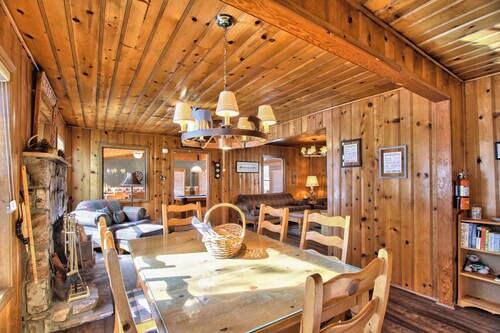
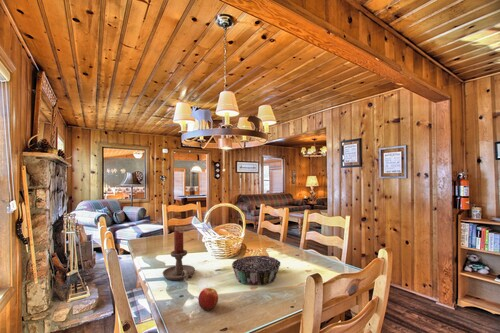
+ apple (208, 298)
+ candle holder (180, 253)
+ decorative bowl (256, 270)
